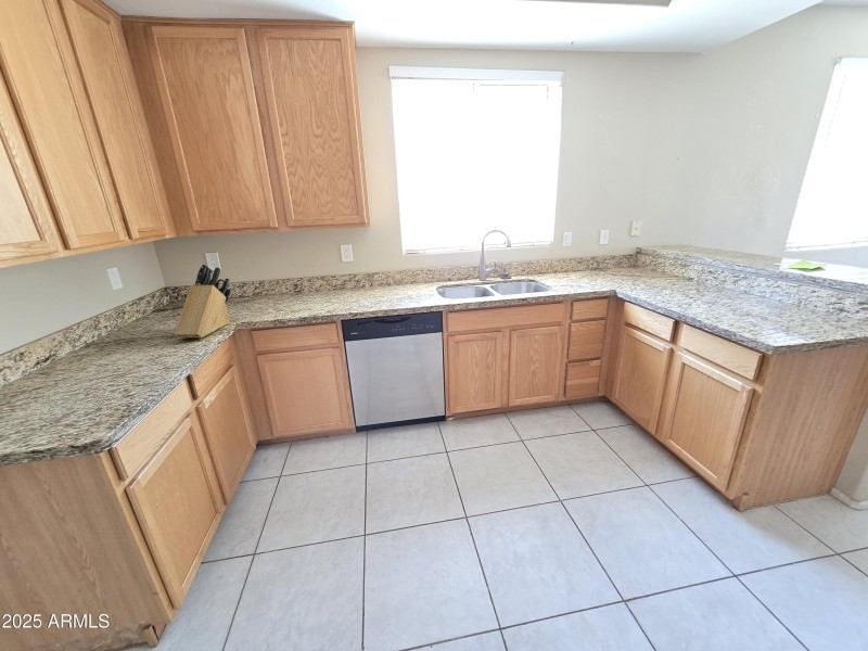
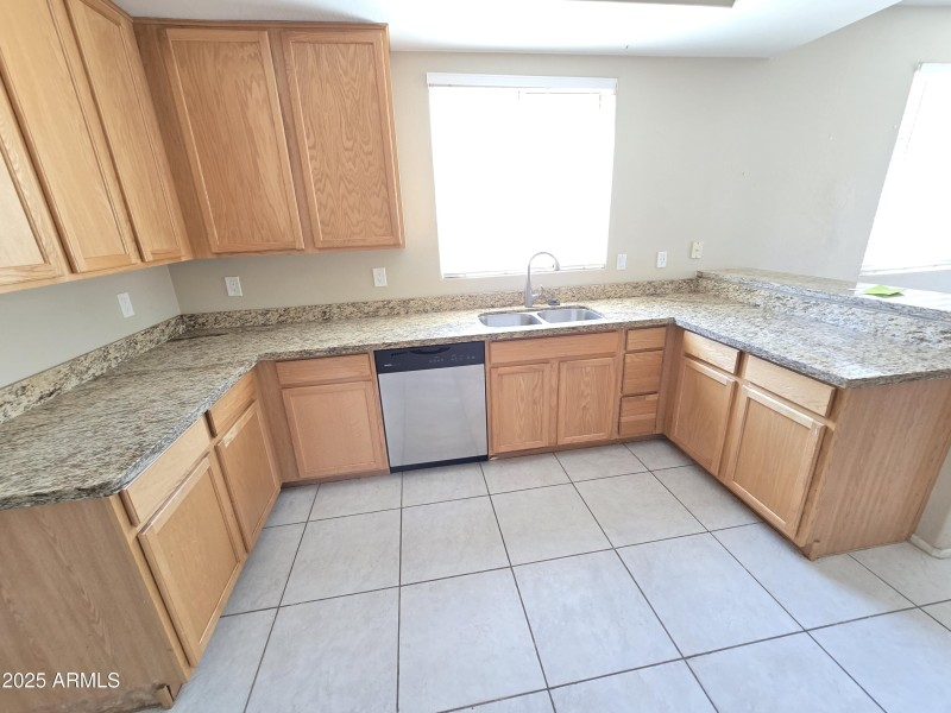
- knife block (203, 298)
